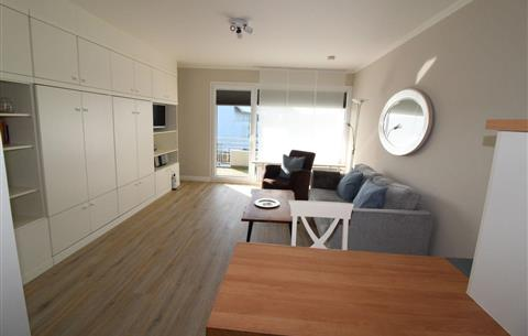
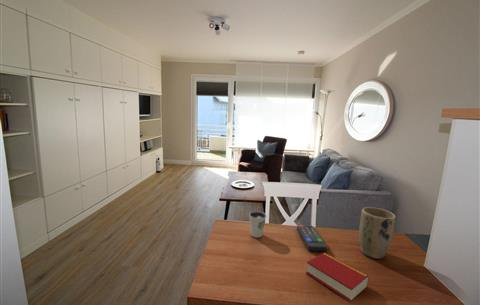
+ dixie cup (257, 224)
+ book (336, 274)
+ plant pot (375, 233)
+ remote control (310, 236)
